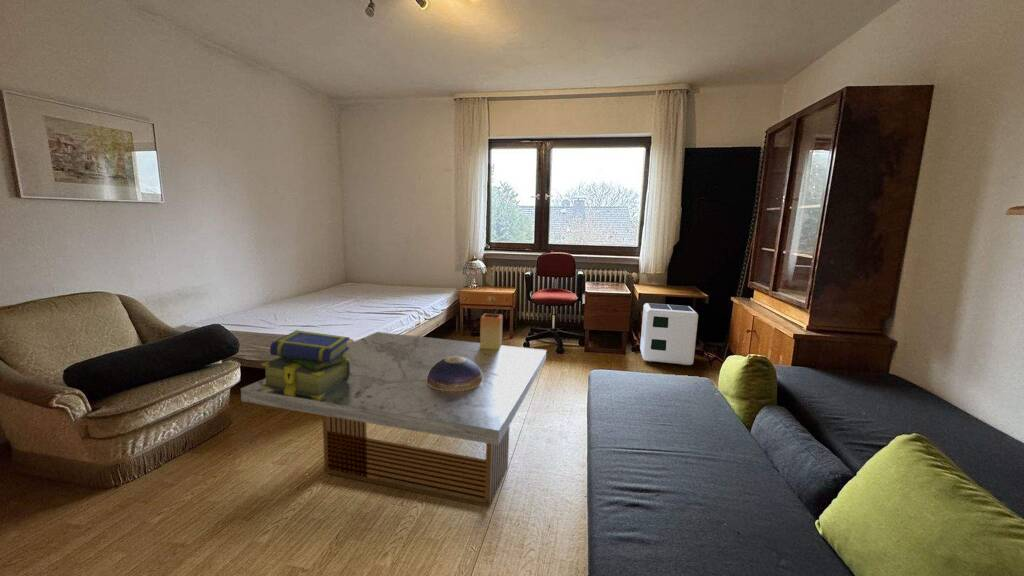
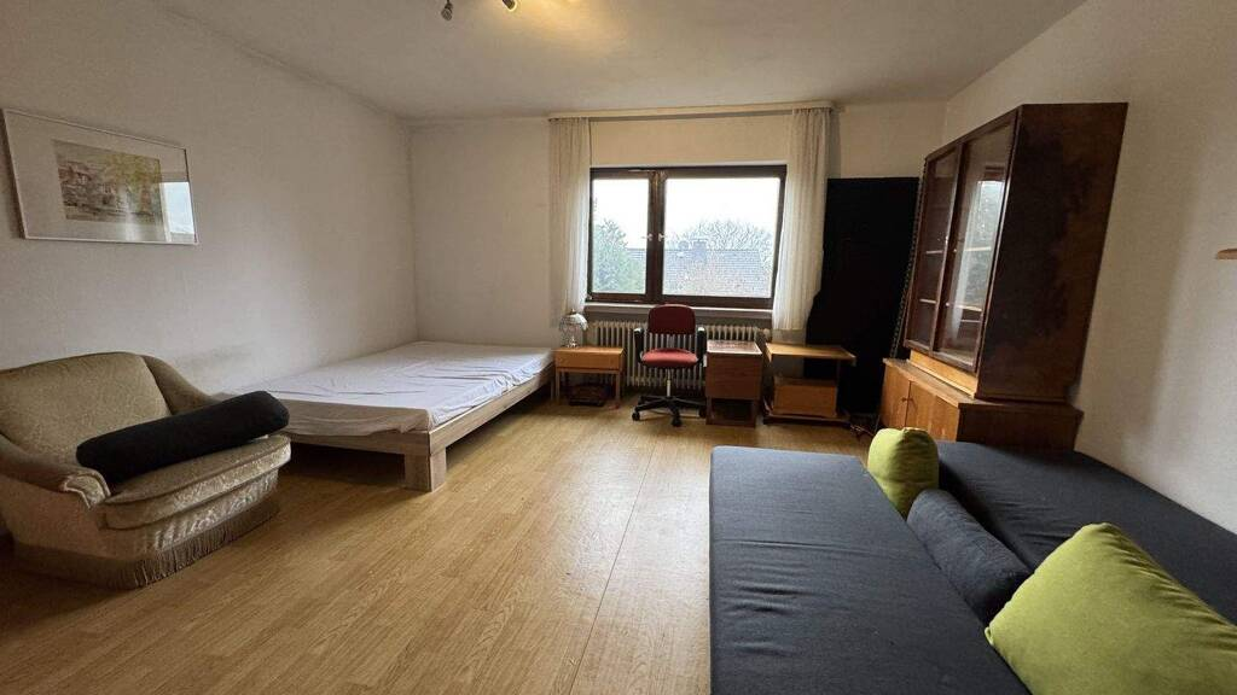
- stack of books (311, 360)
- coffee table (419, 419)
- decorative bowl (455, 368)
- air purifier (667, 333)
- potted plant (491, 321)
